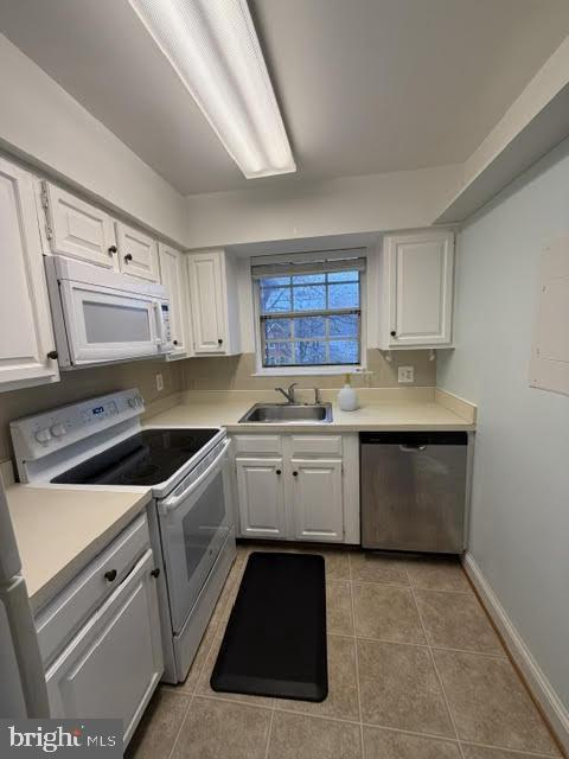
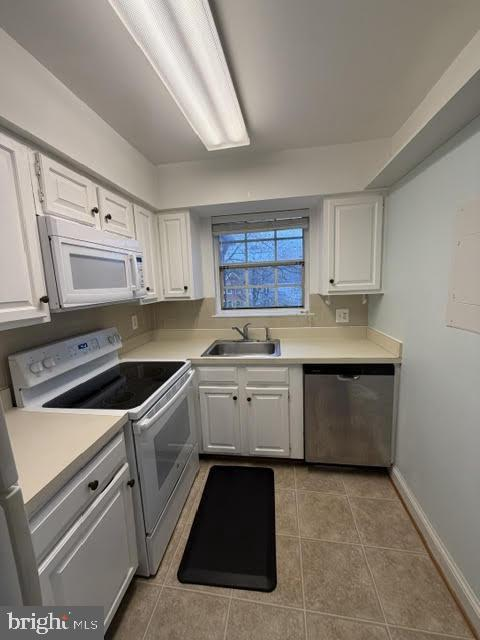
- soap bottle (347, 391)
